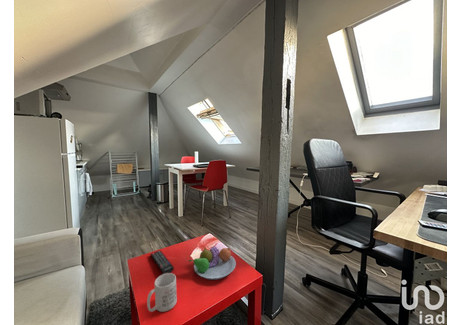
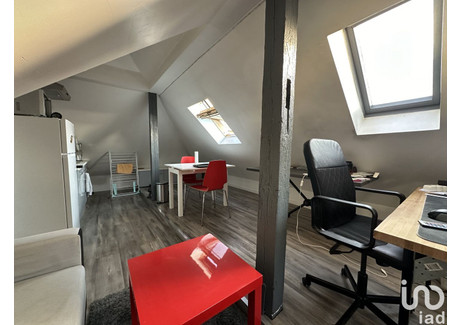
- fruit bowl (213, 259)
- mug (161, 294)
- remote control (161, 261)
